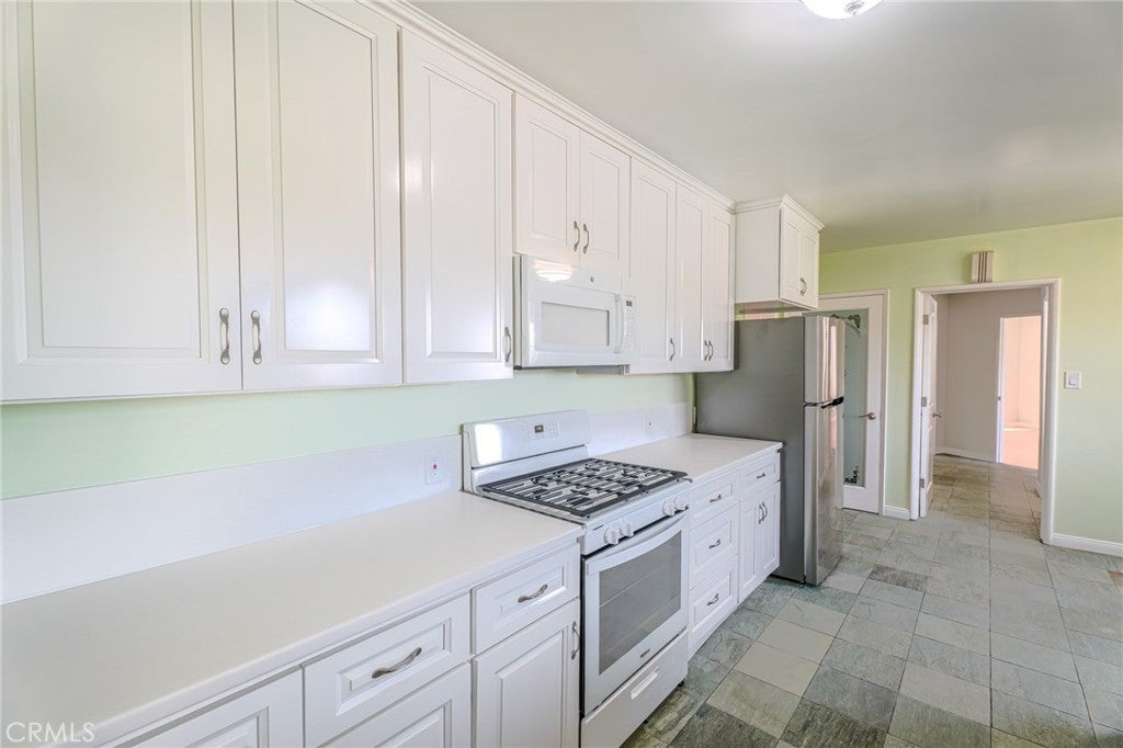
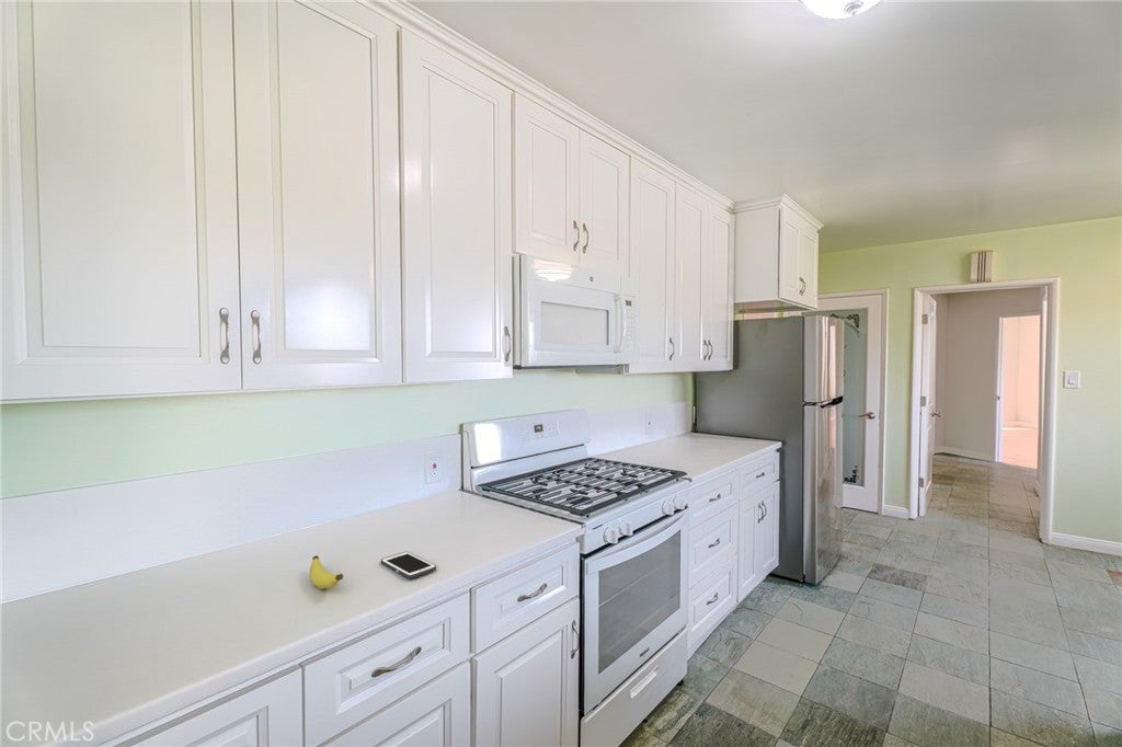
+ banana (321, 574)
+ cell phone (408, 564)
